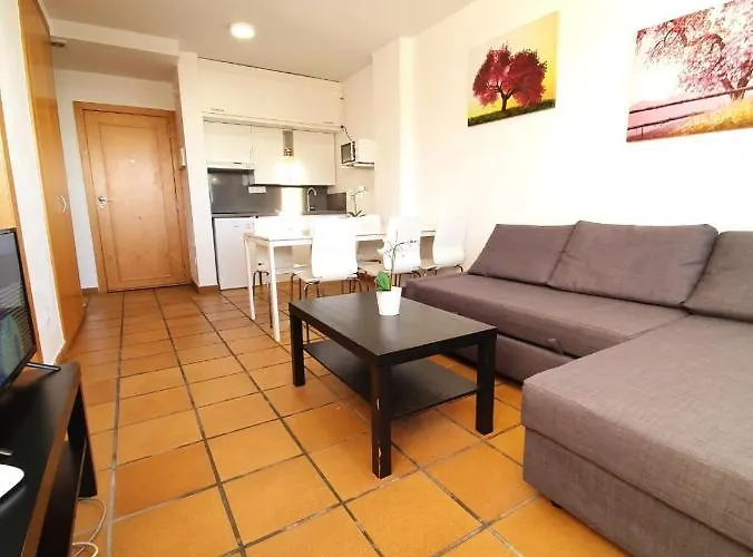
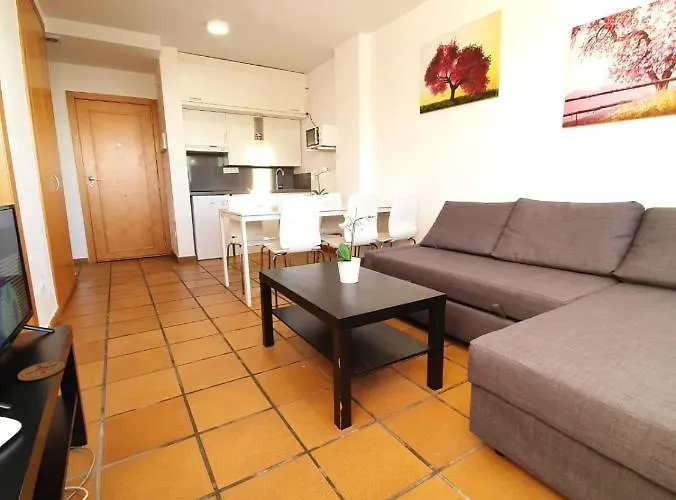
+ coaster (42, 370)
